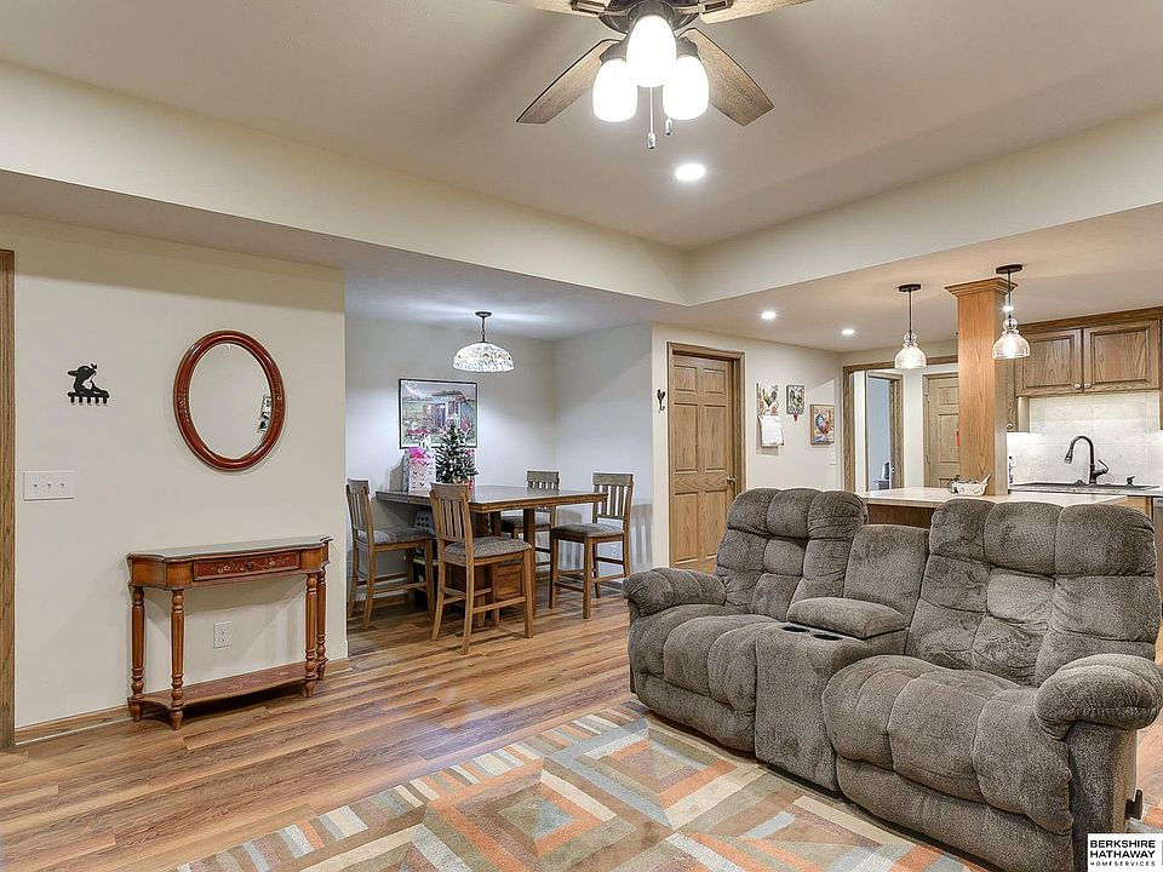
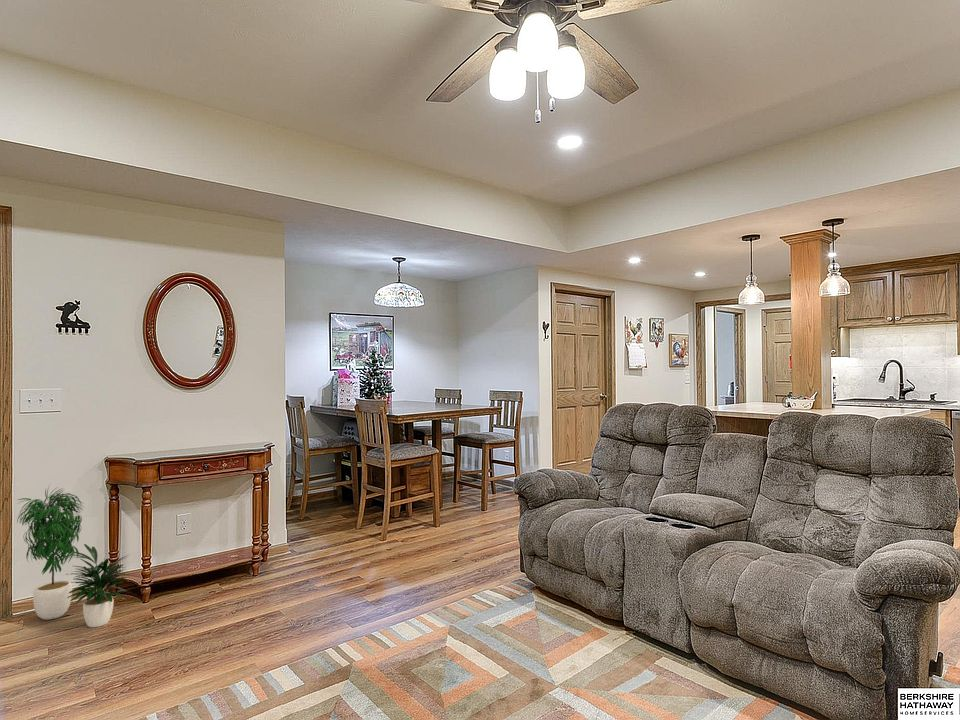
+ potted plant (72, 552)
